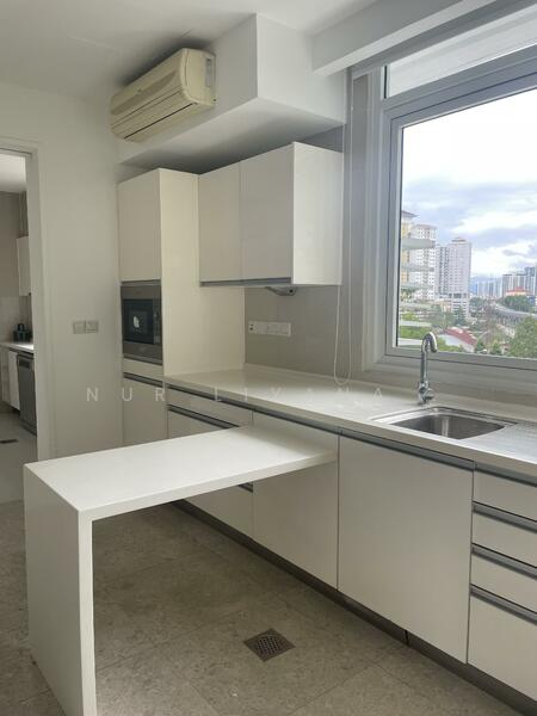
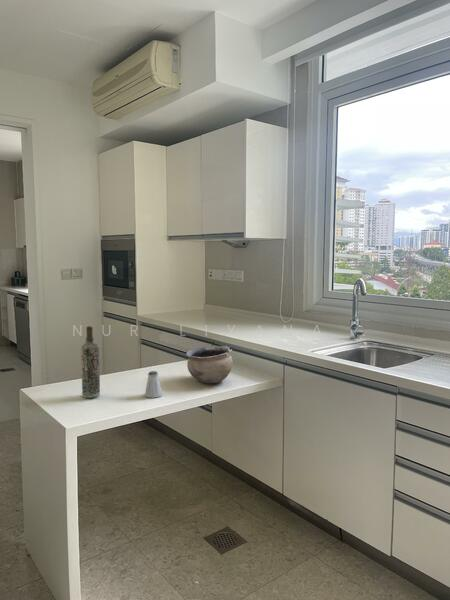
+ ceramic bowl (209, 365)
+ saltshaker (153, 383)
+ bottle (90, 361)
